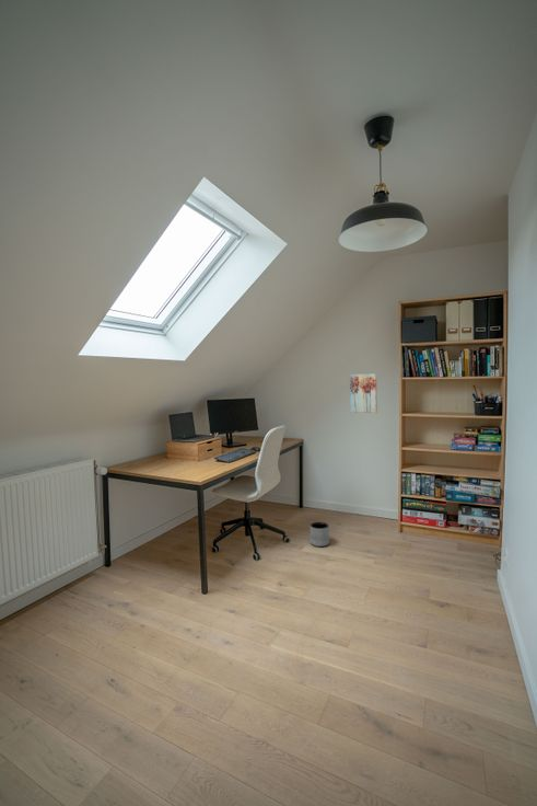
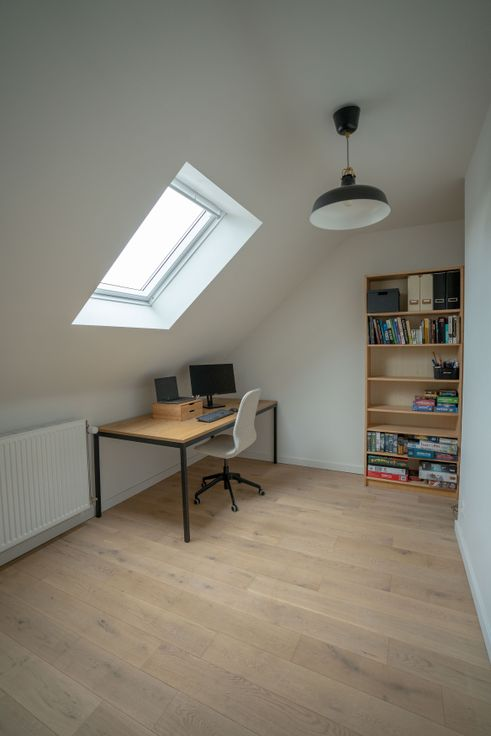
- planter (319, 533)
- wall art (363, 393)
